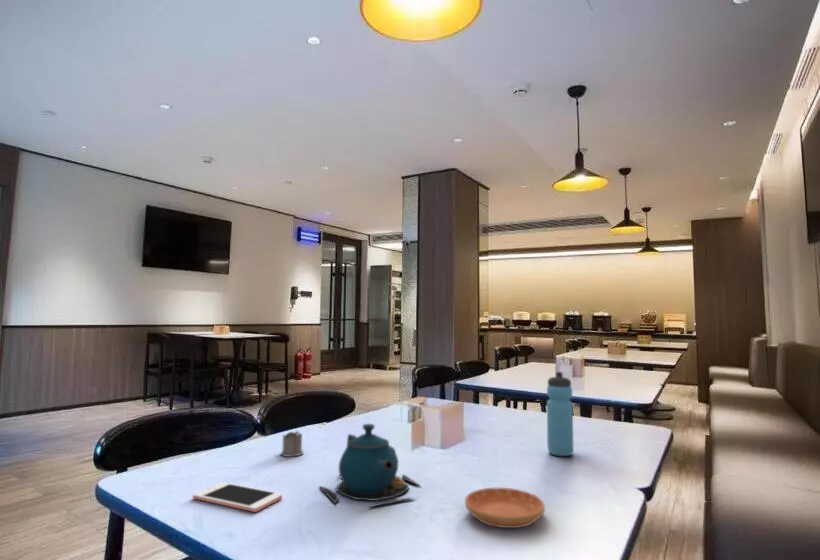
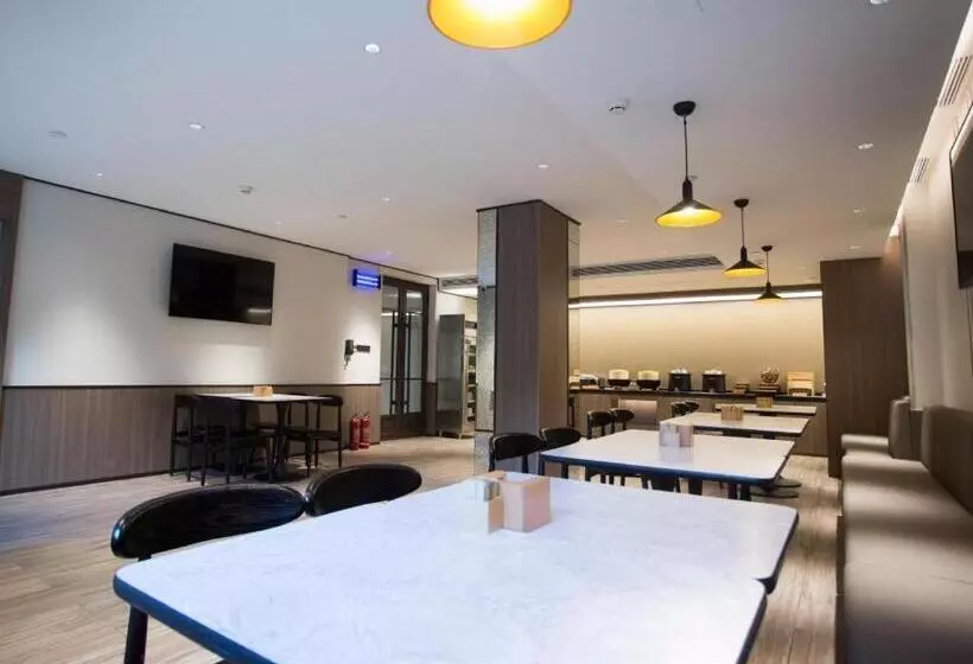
- water bottle (559, 412)
- saucer (504, 508)
- cell phone (237, 496)
- tea glass holder (292, 438)
- teapot (370, 455)
